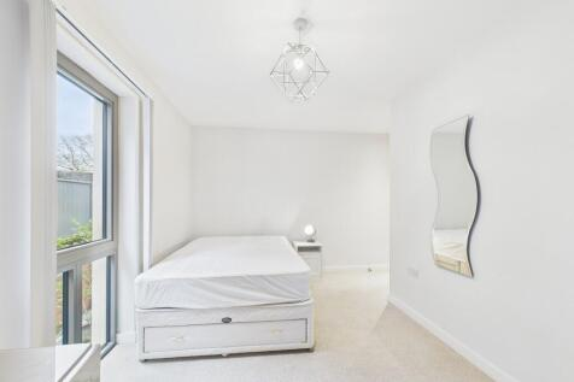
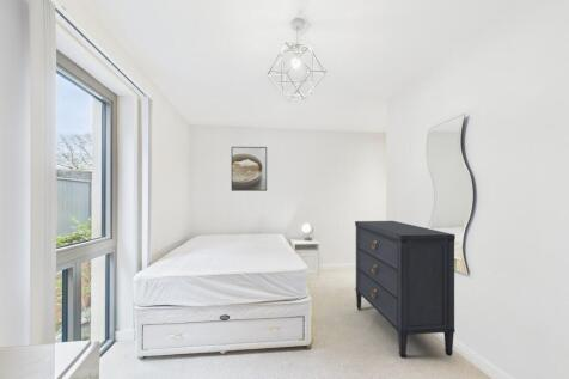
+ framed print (249, 169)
+ dresser (396, 277)
